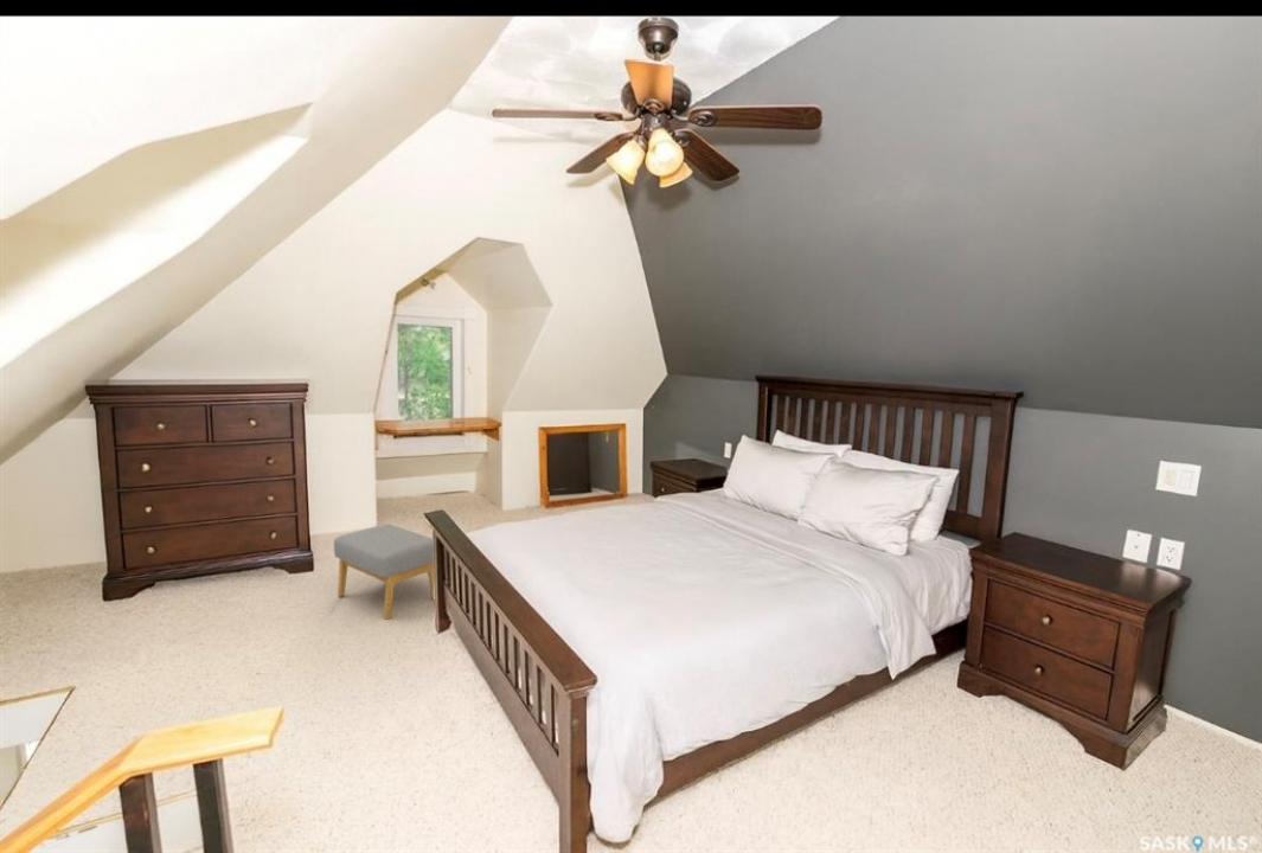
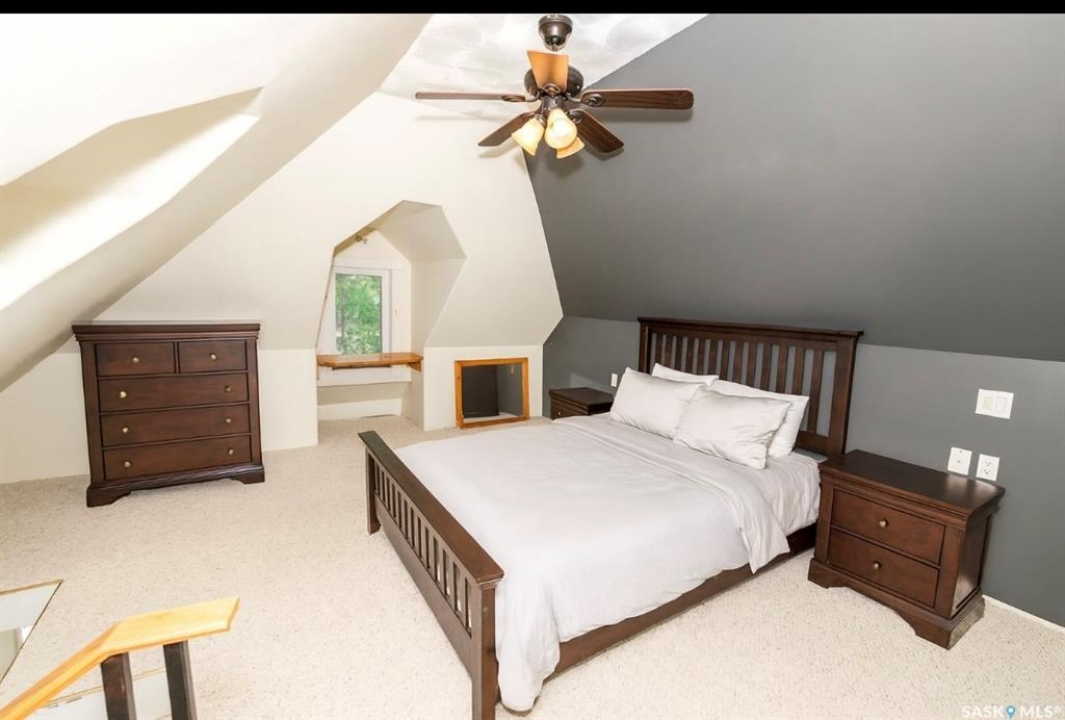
- footstool (386, 566)
